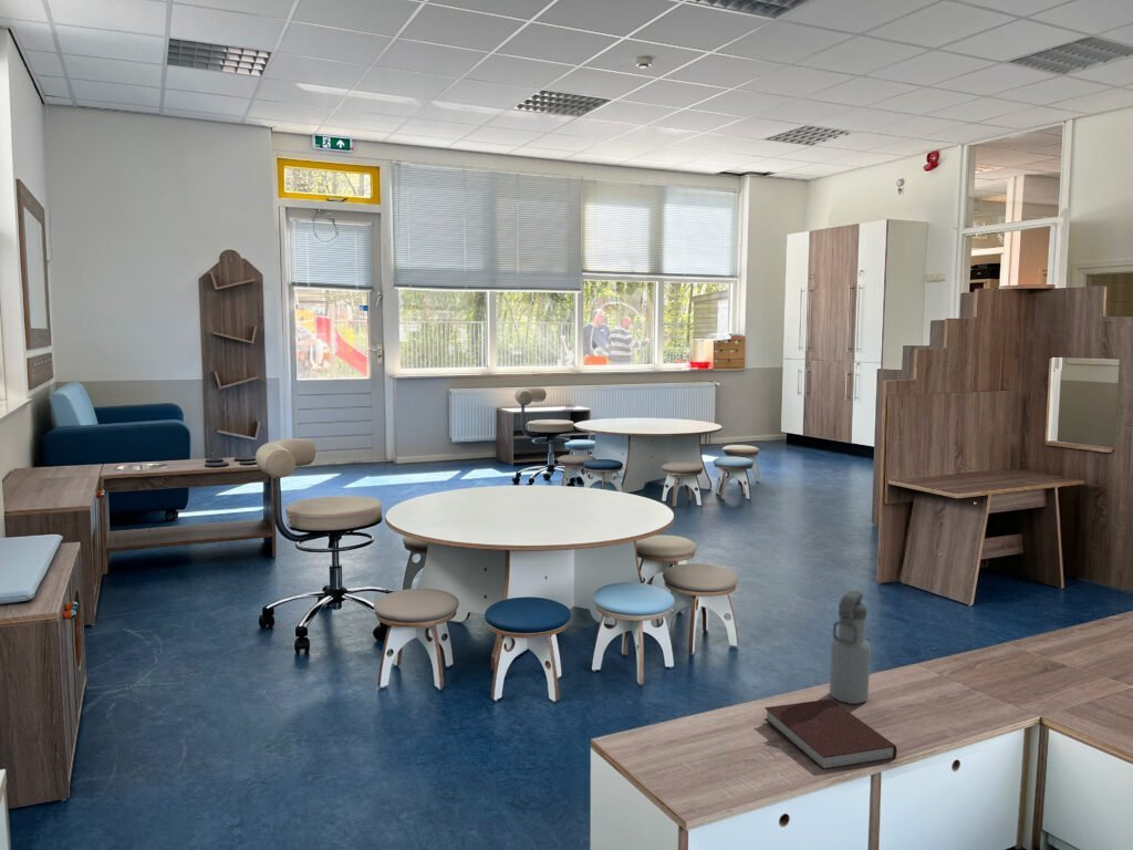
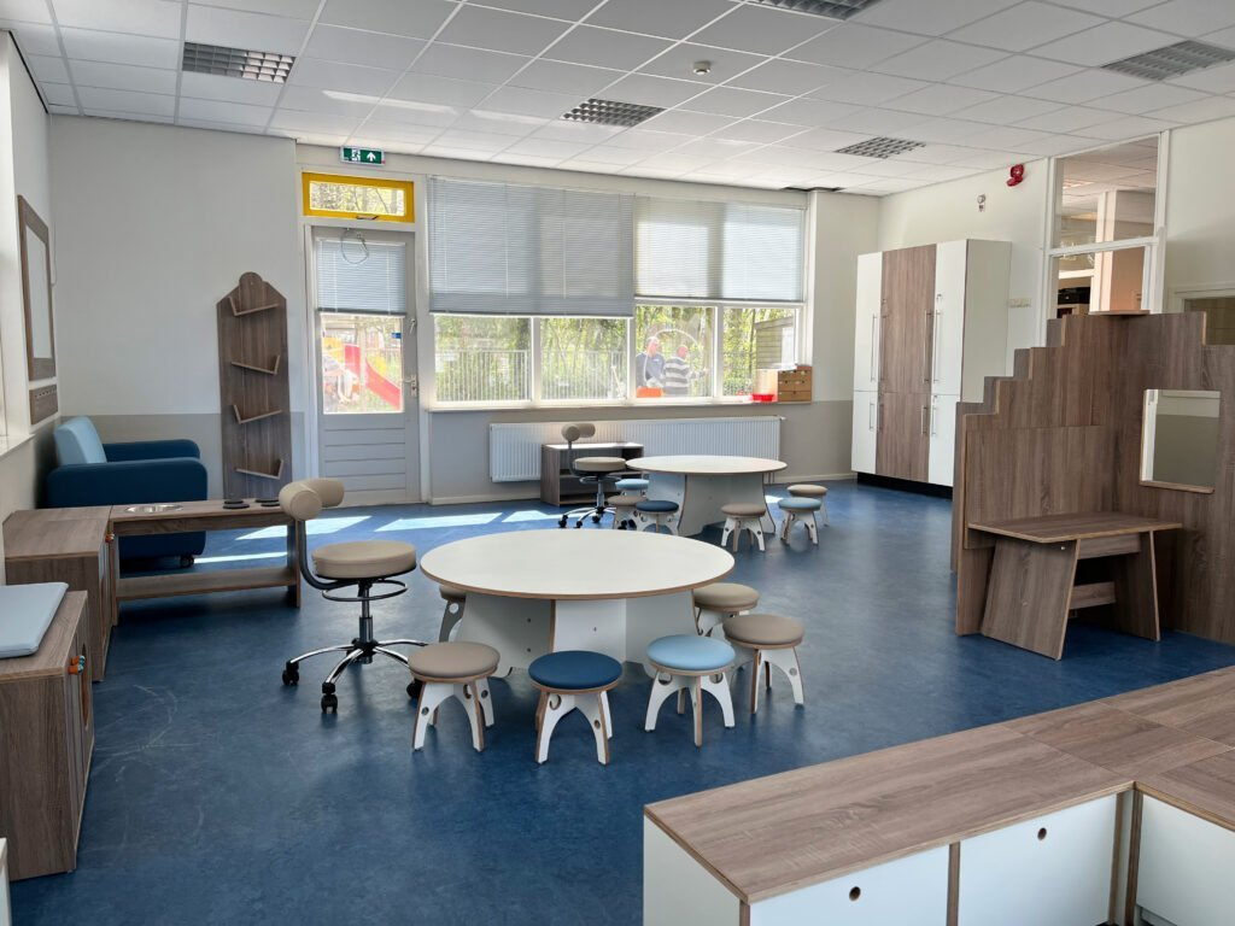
- water bottle (850, 645)
- notebook (827, 732)
